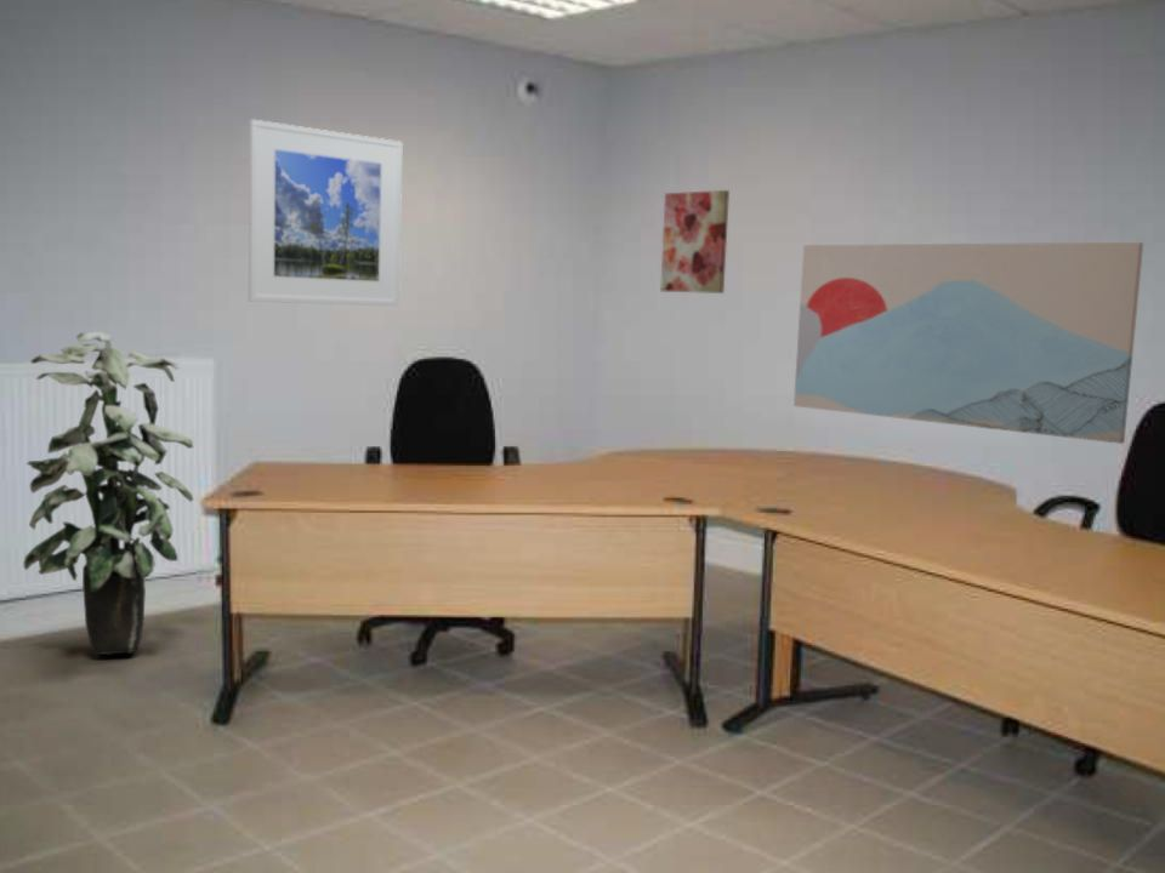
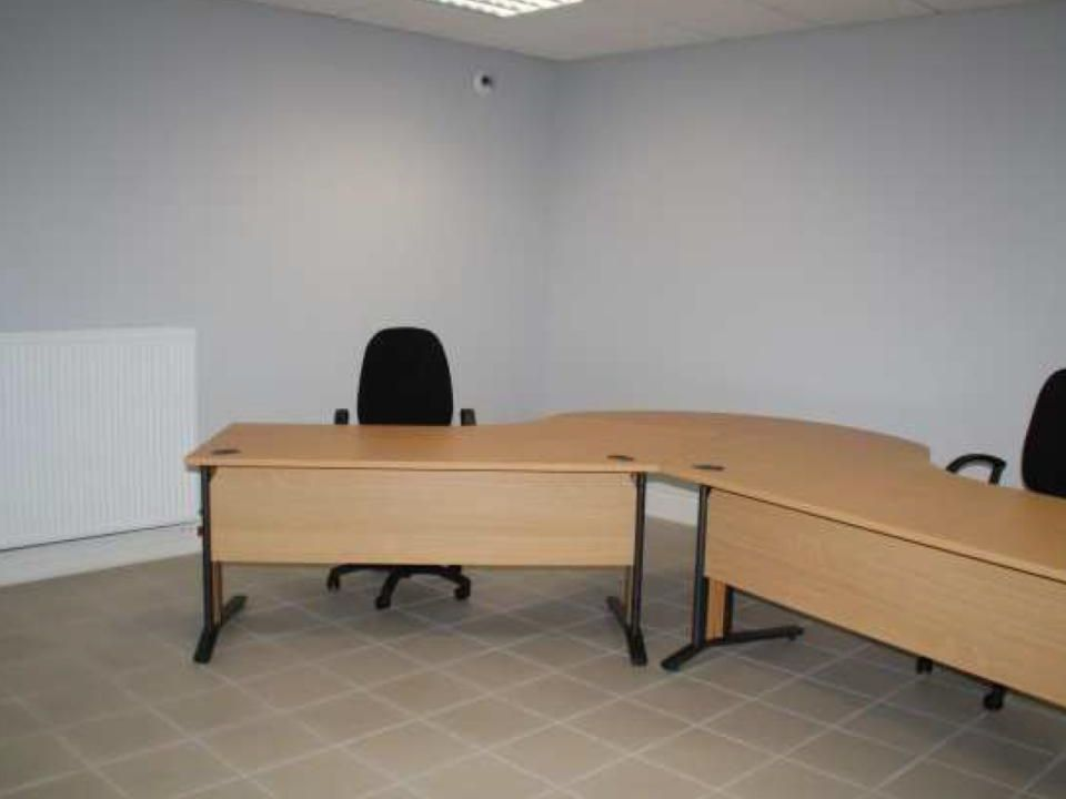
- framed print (328, 218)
- wall art (693, 241)
- wall art (948, 333)
- indoor plant (104, 492)
